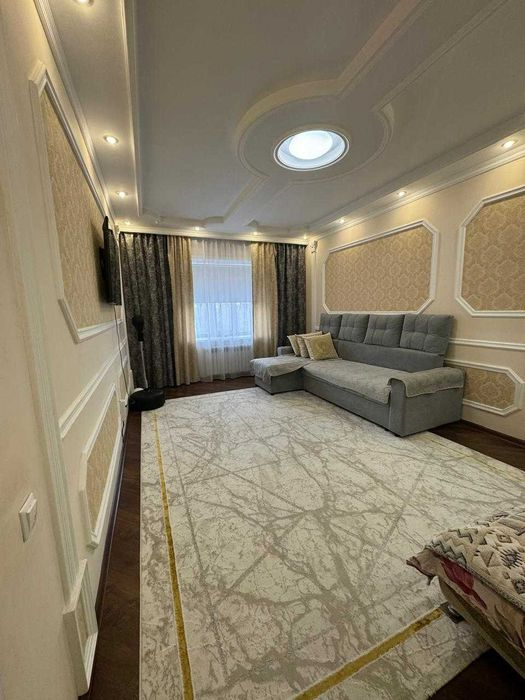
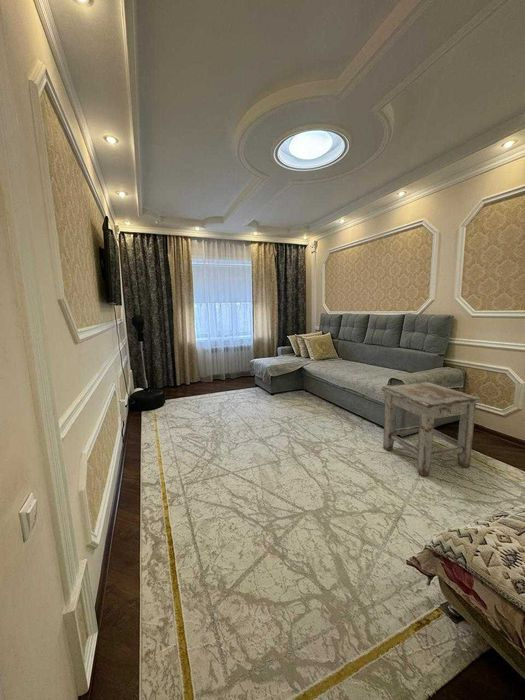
+ stool (425, 424)
